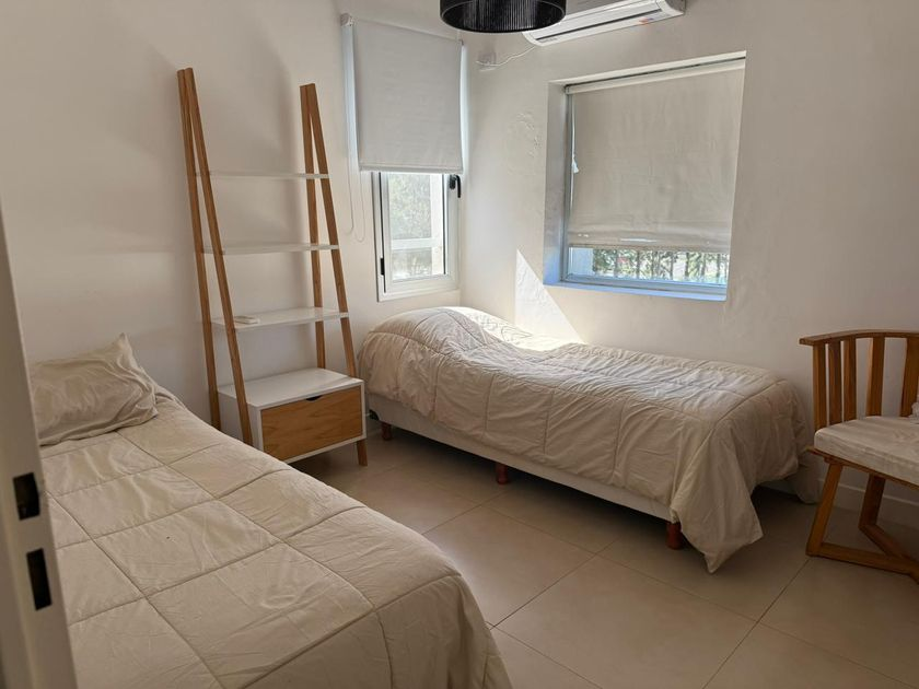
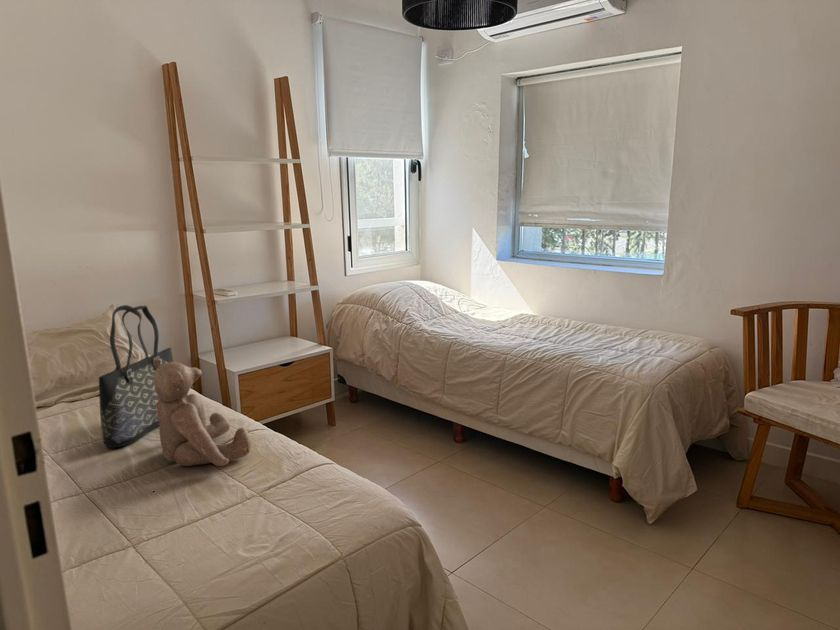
+ teddy bear (200, 406)
+ tote bag (137, 368)
